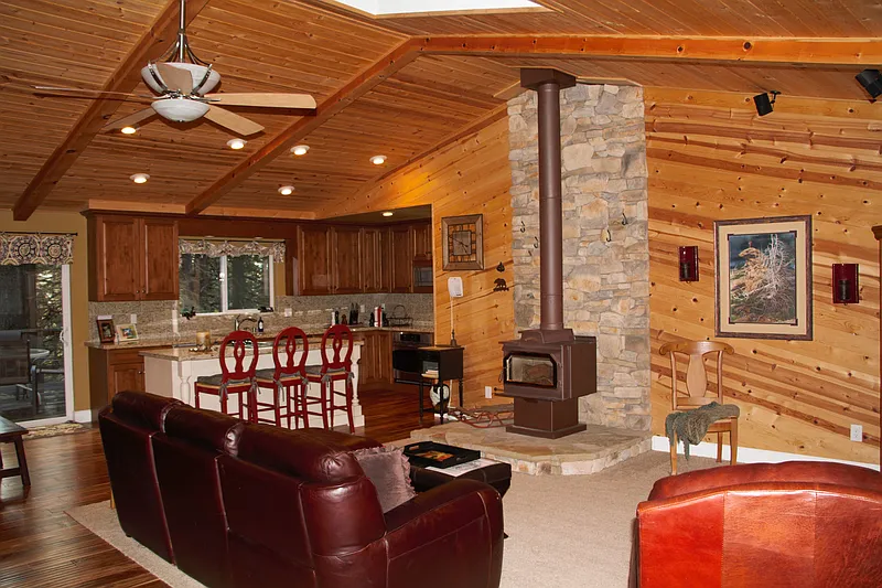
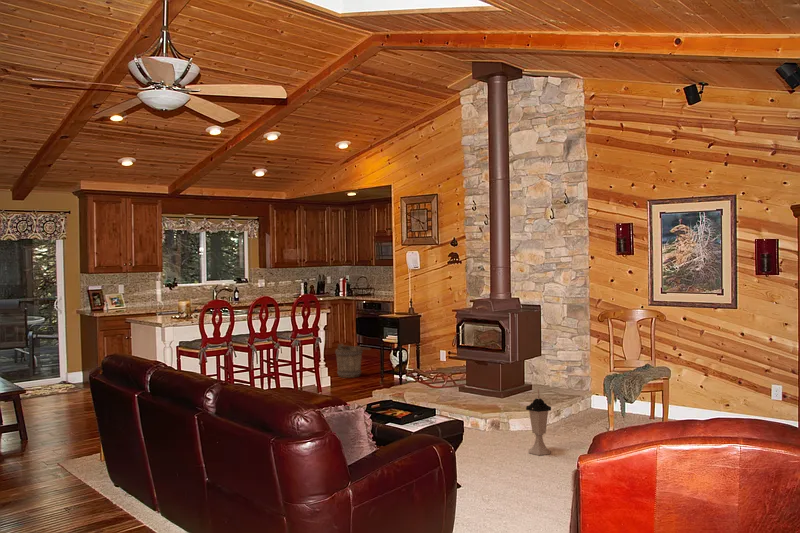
+ bucket (354, 359)
+ lantern (538, 420)
